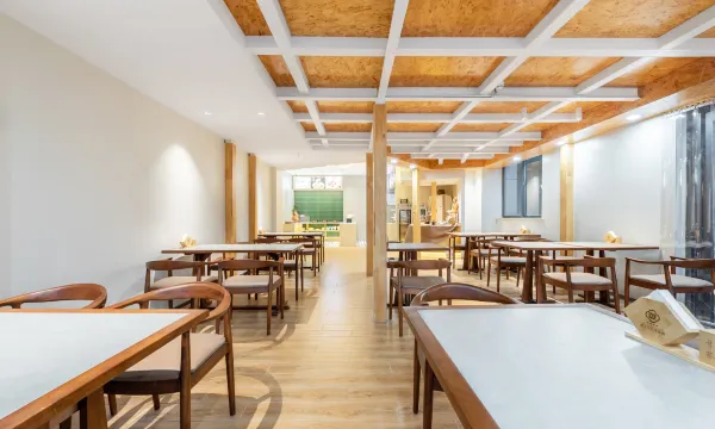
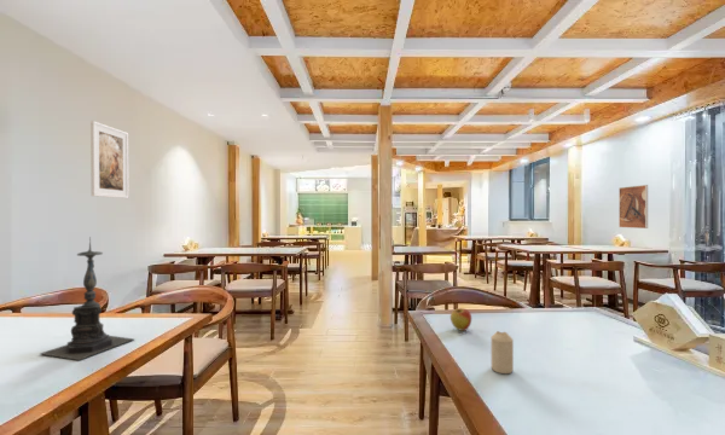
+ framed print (632, 207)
+ apple (460, 319)
+ candle (501, 350)
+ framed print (110, 162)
+ candle holder (89, 291)
